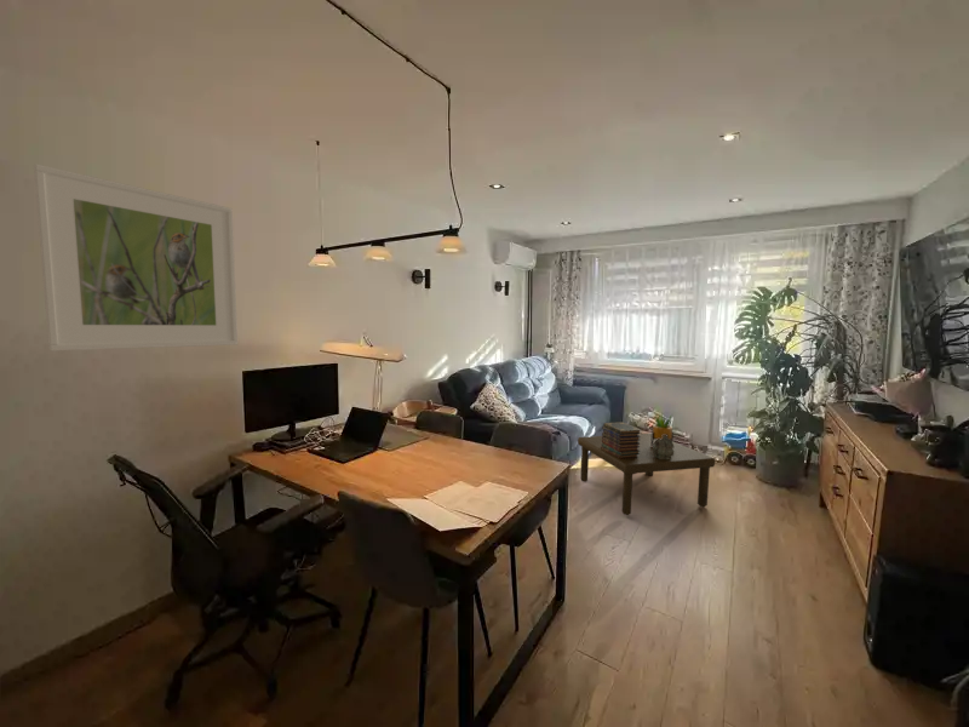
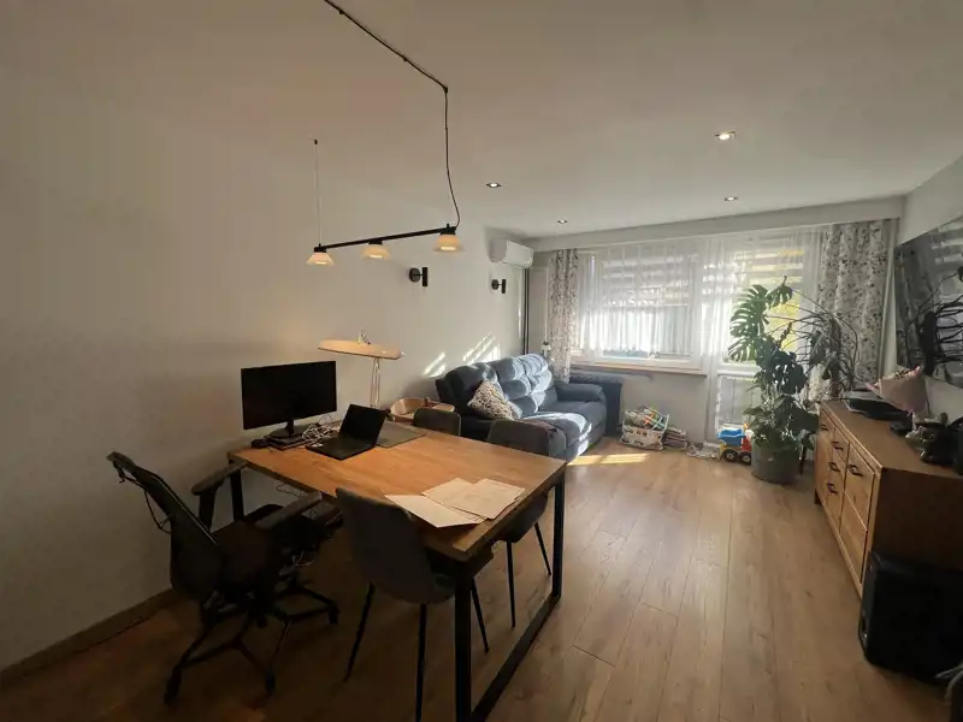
- book stack (620, 439)
- coffee table (640, 469)
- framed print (153, 269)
- potted plant (661, 429)
- decorative box (663, 446)
